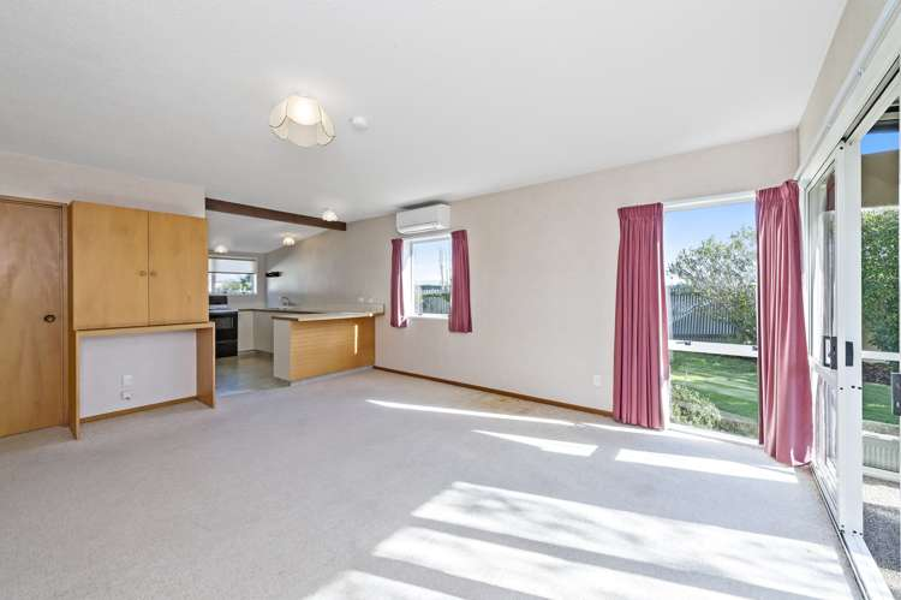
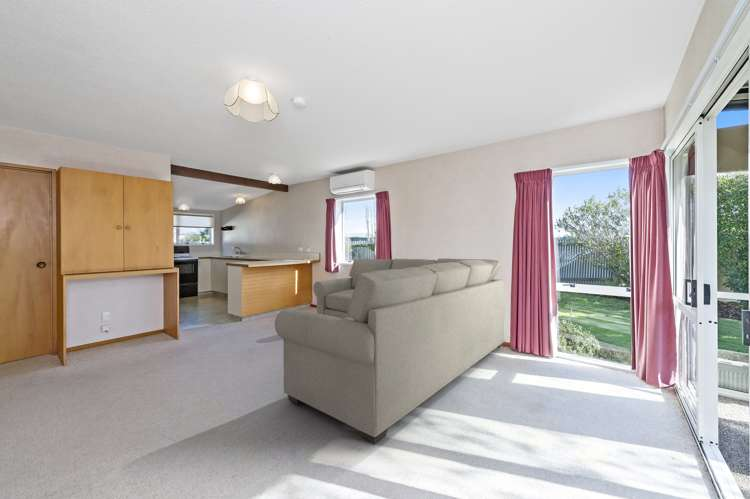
+ sofa (357, 306)
